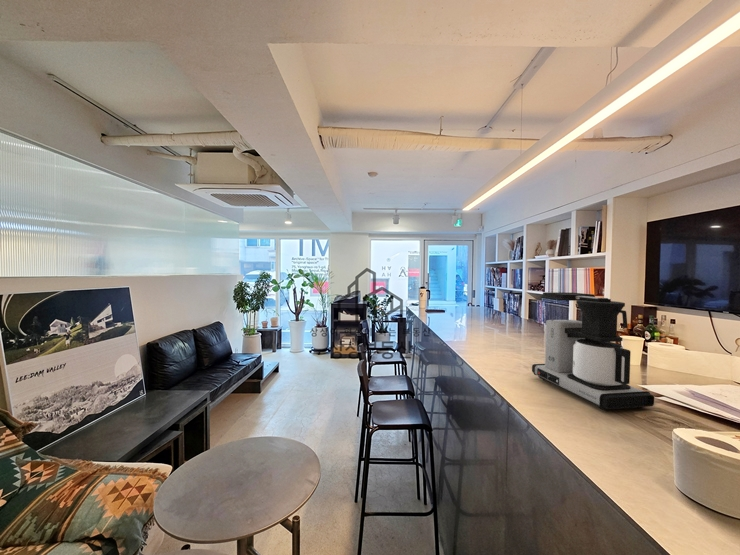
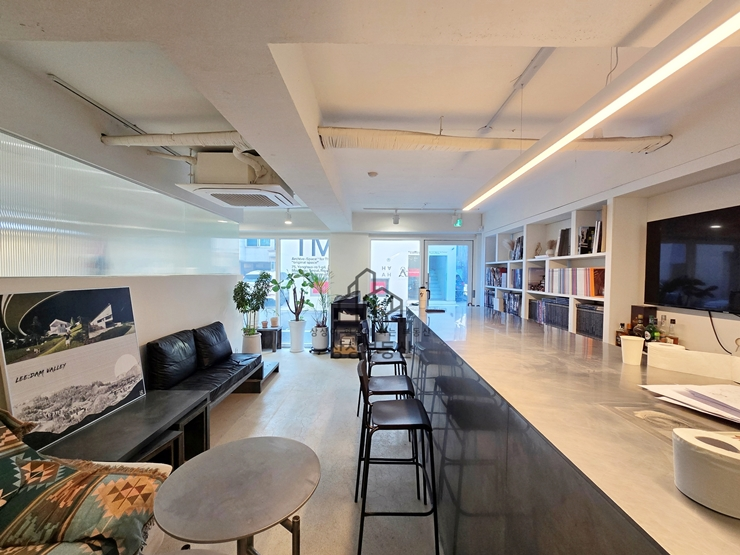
- coffee maker (585, 343)
